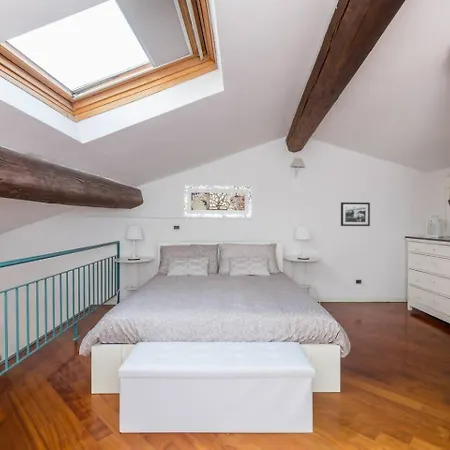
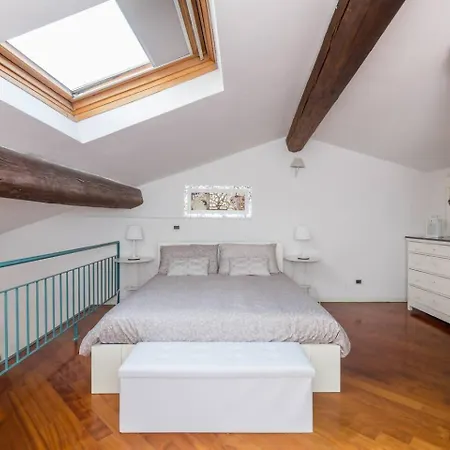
- picture frame (355, 214)
